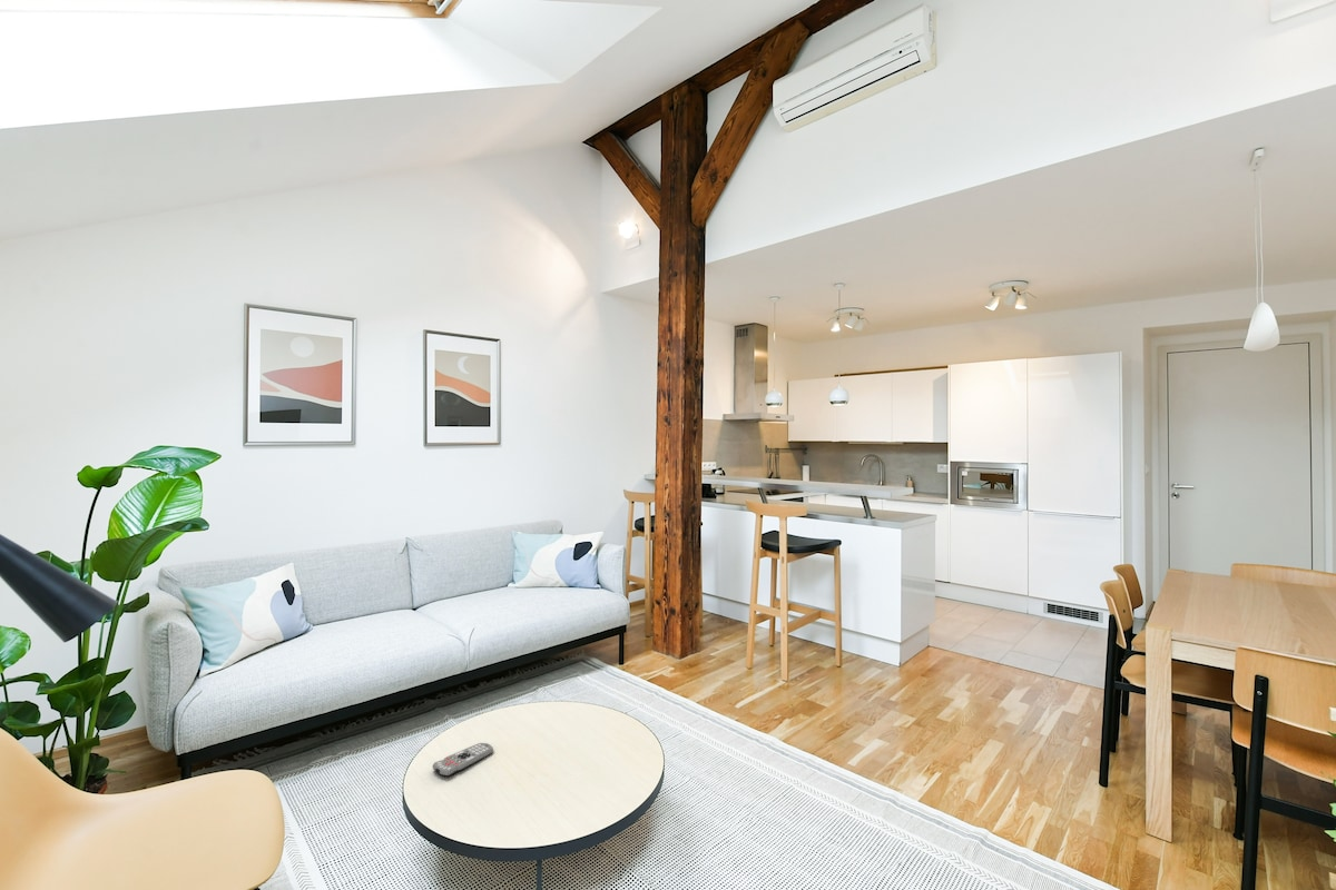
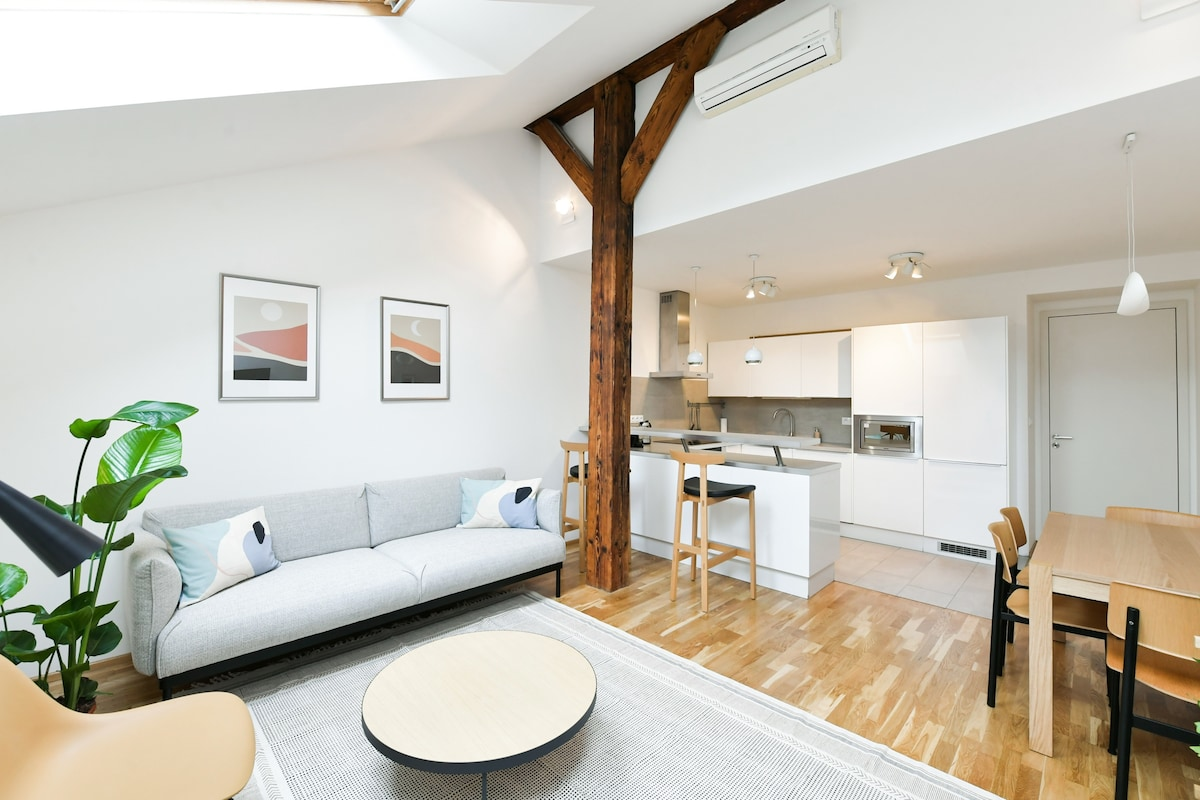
- remote control (464, 758)
